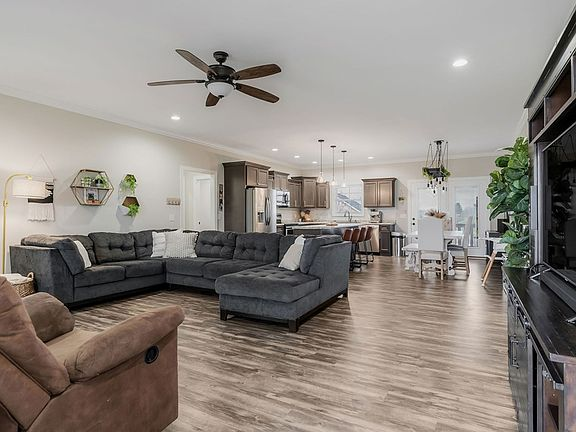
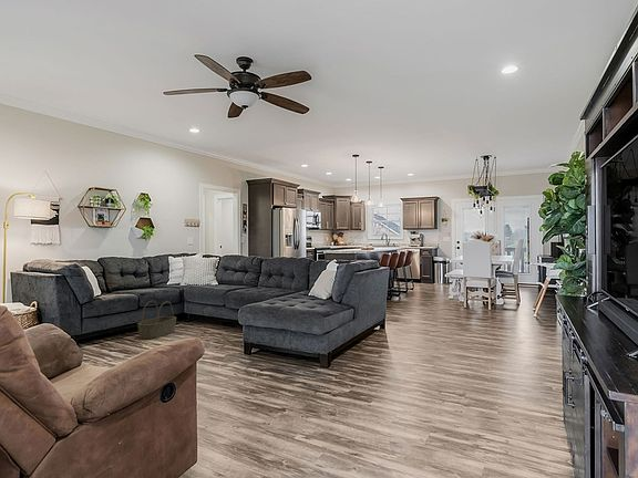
+ basket (157, 318)
